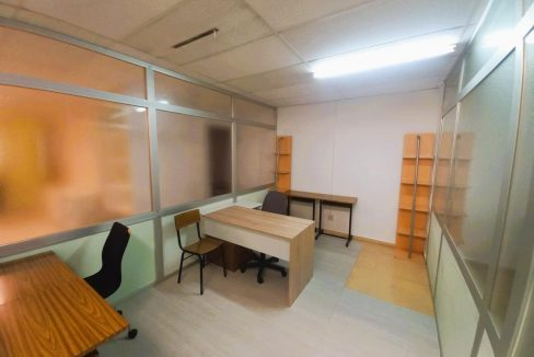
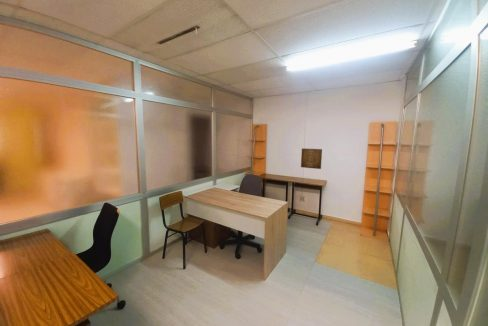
+ wall art (311, 158)
